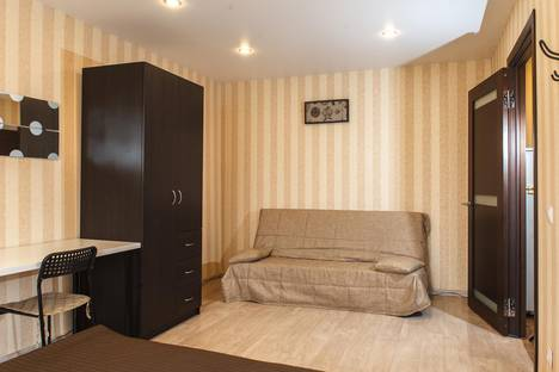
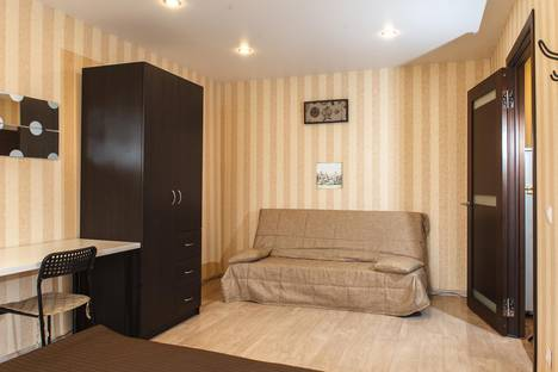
+ wall art (329, 175)
